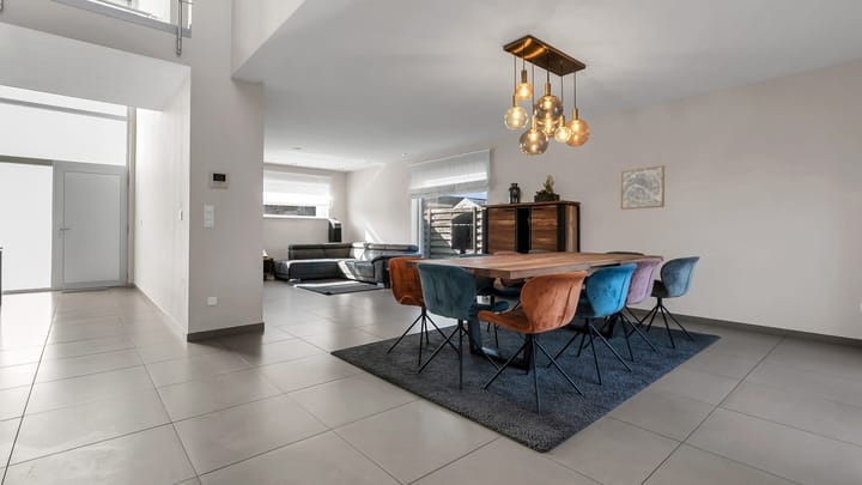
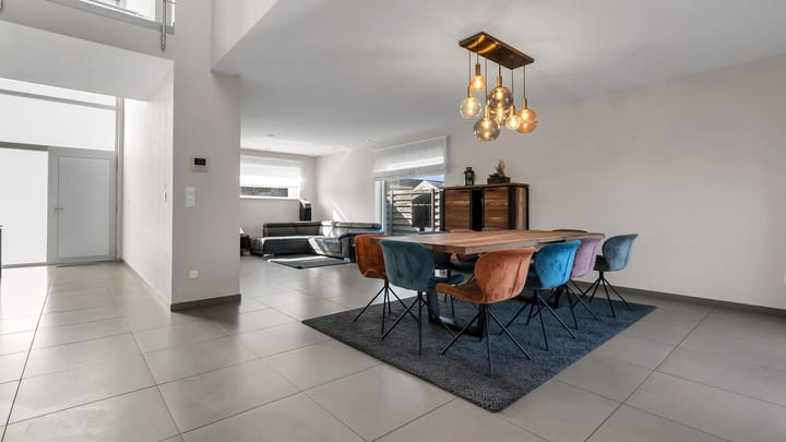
- wall art (642, 188)
